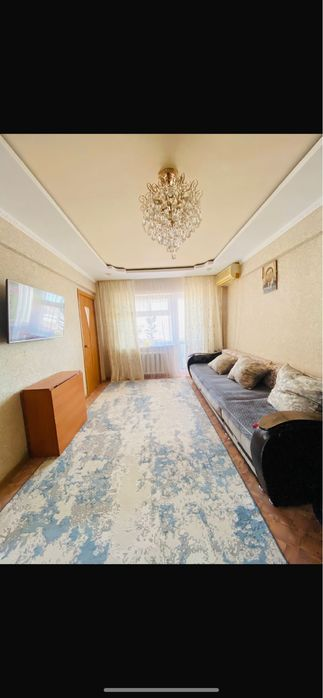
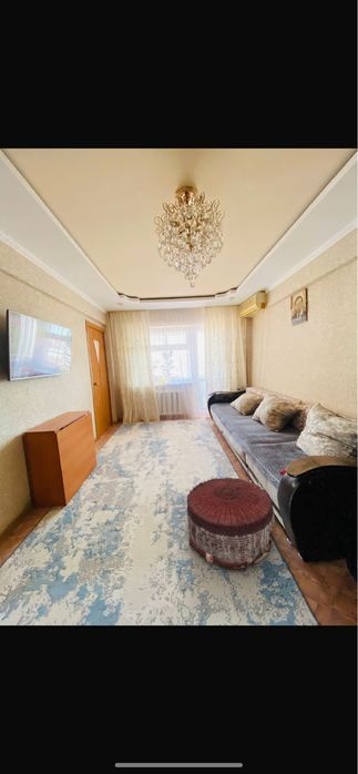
+ pouf (228, 513)
